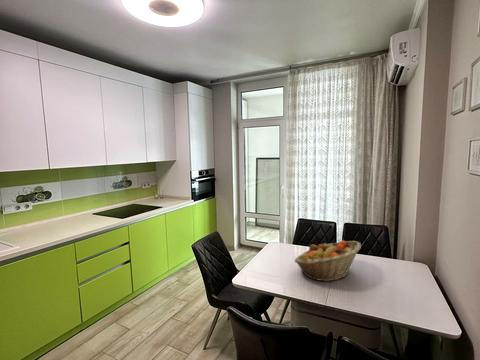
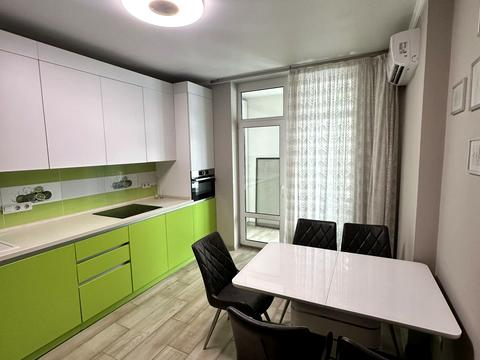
- fruit basket (327, 257)
